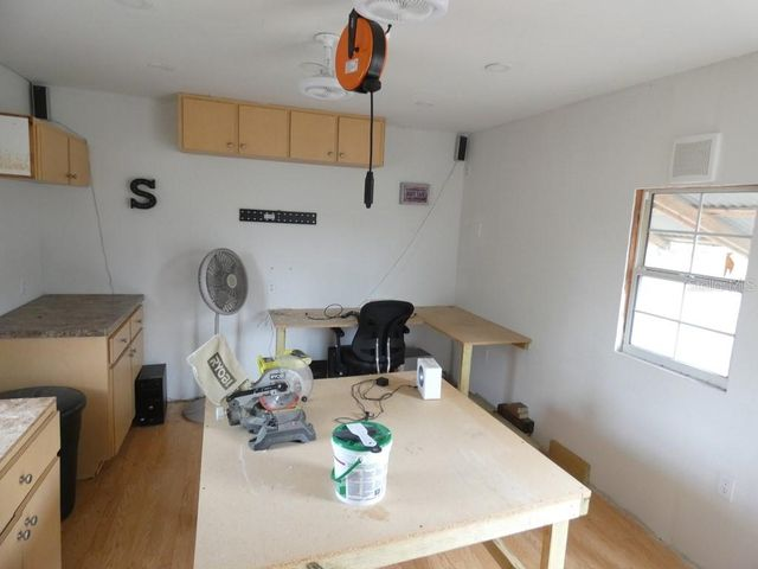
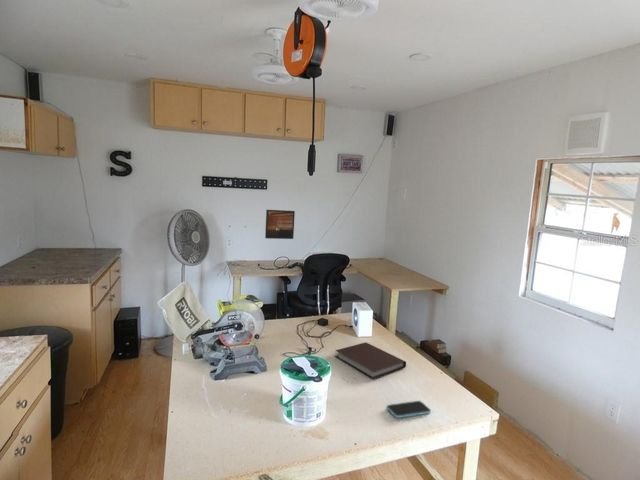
+ notebook (369, 358)
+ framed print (280, 224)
+ smartphone (408, 409)
